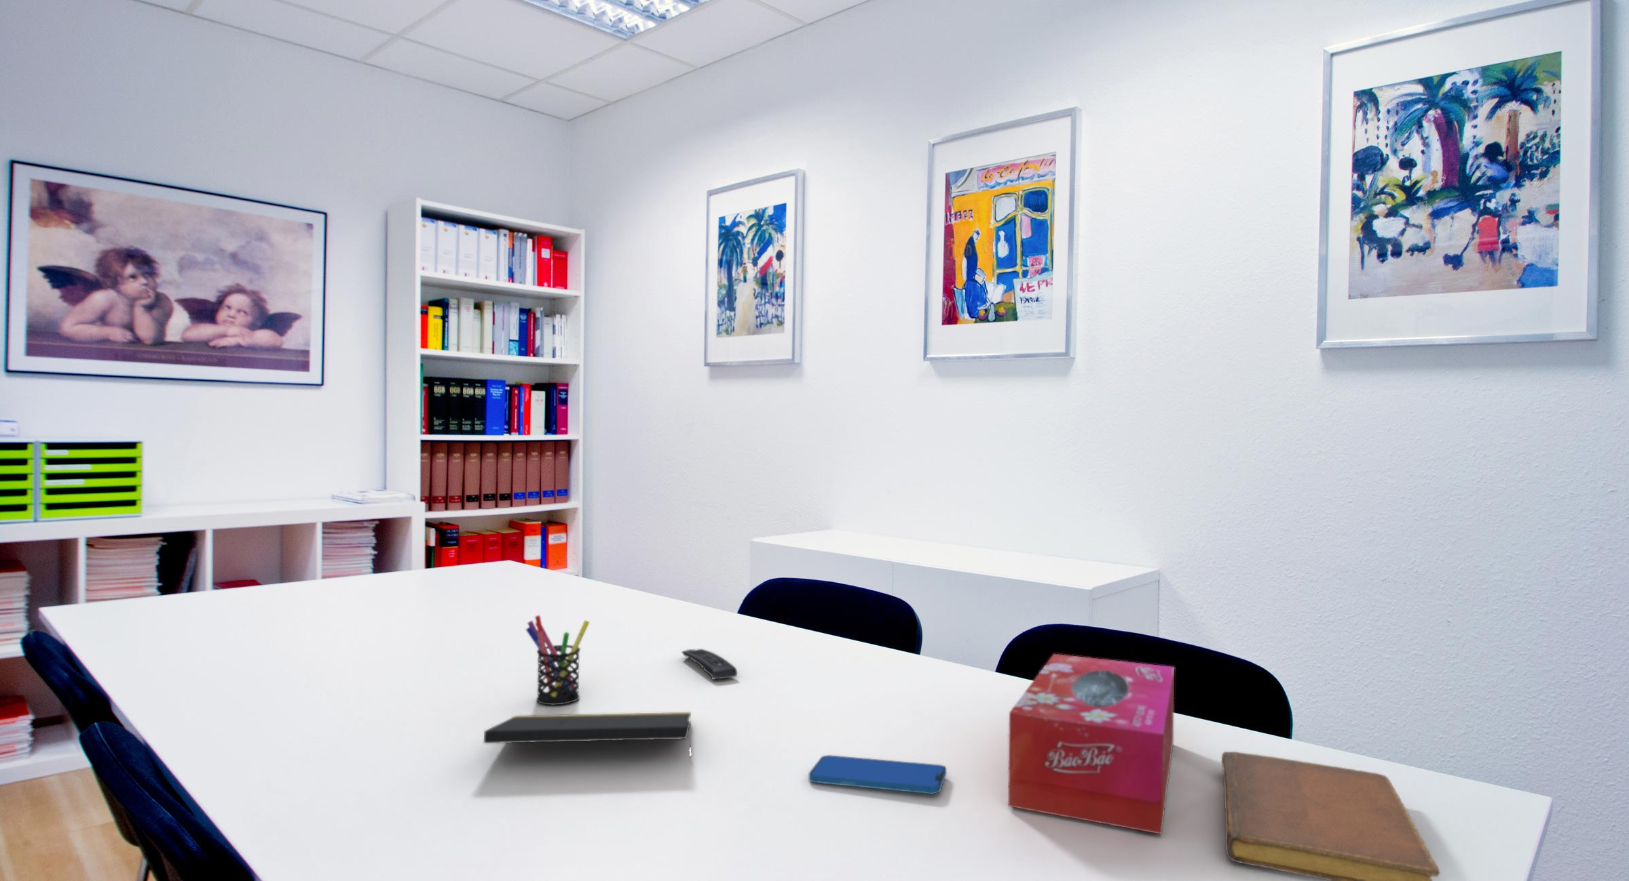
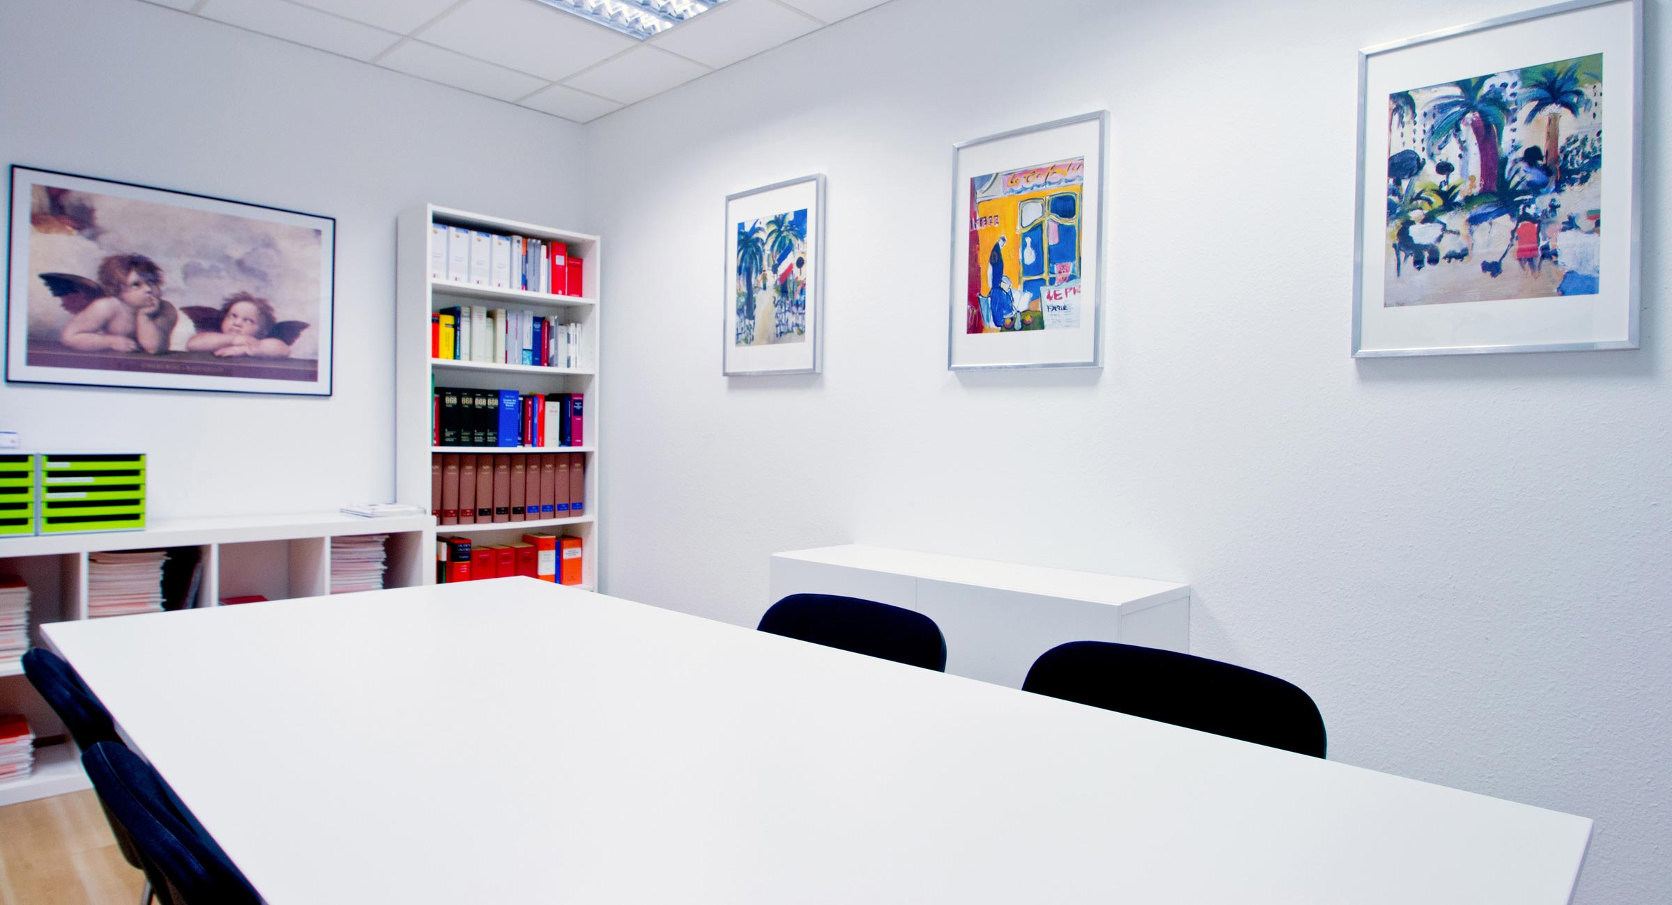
- notepad (595, 727)
- remote control (706, 661)
- pen holder (557, 657)
- notebook (1313, 814)
- tissue box (1099, 730)
- smartphone (877, 774)
